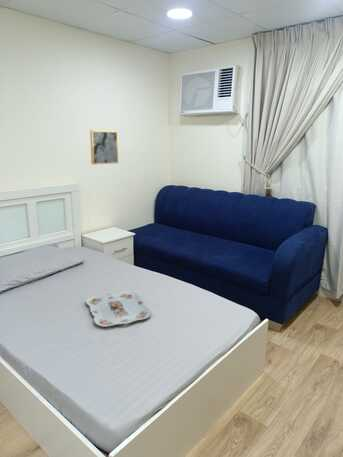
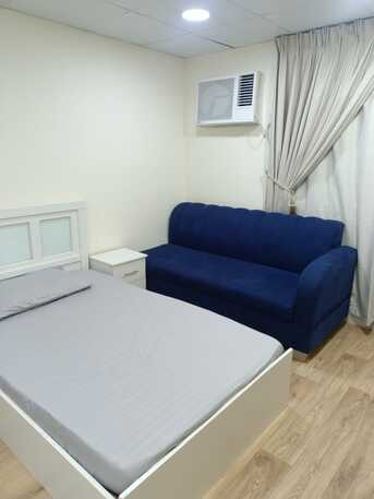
- serving tray (117, 307)
- wall art (104, 147)
